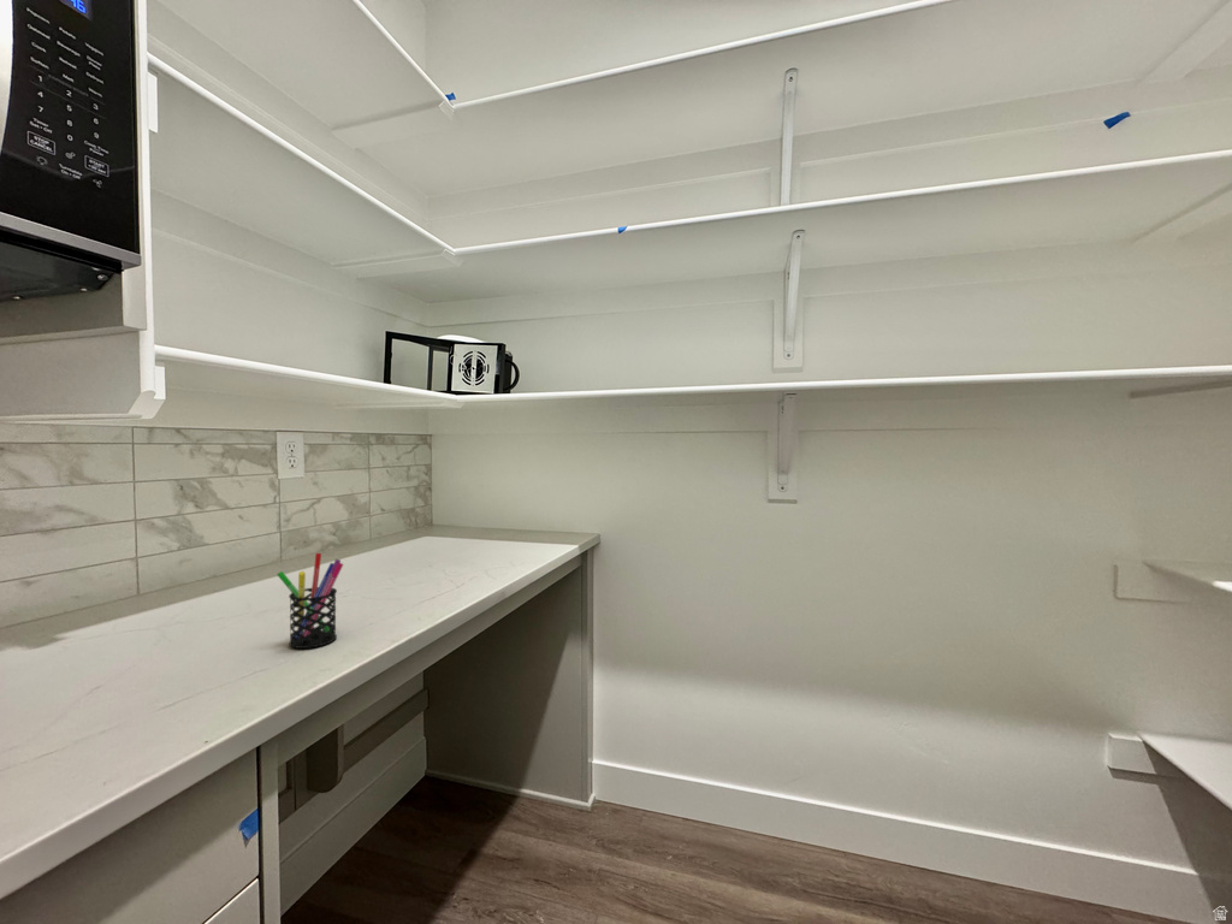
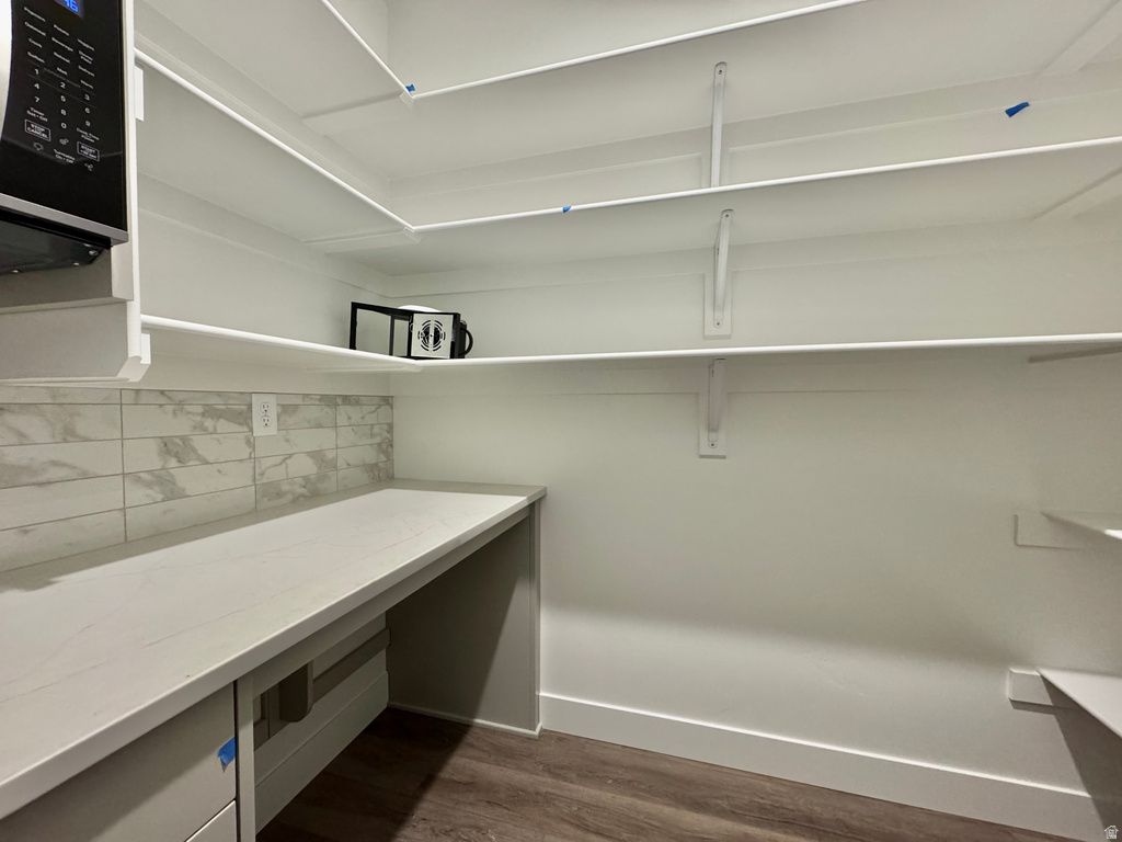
- pen holder (308, 598)
